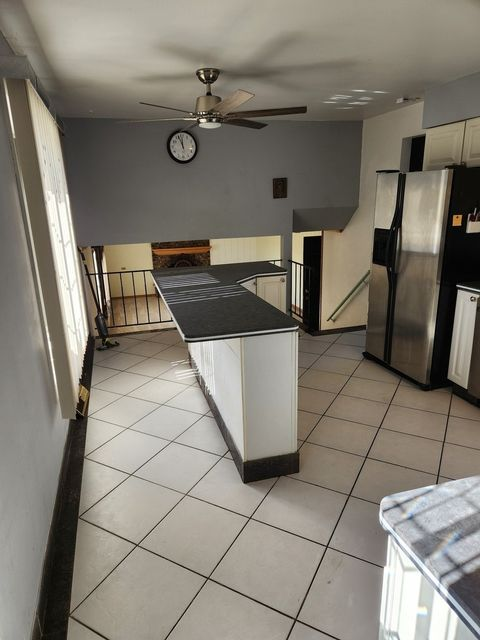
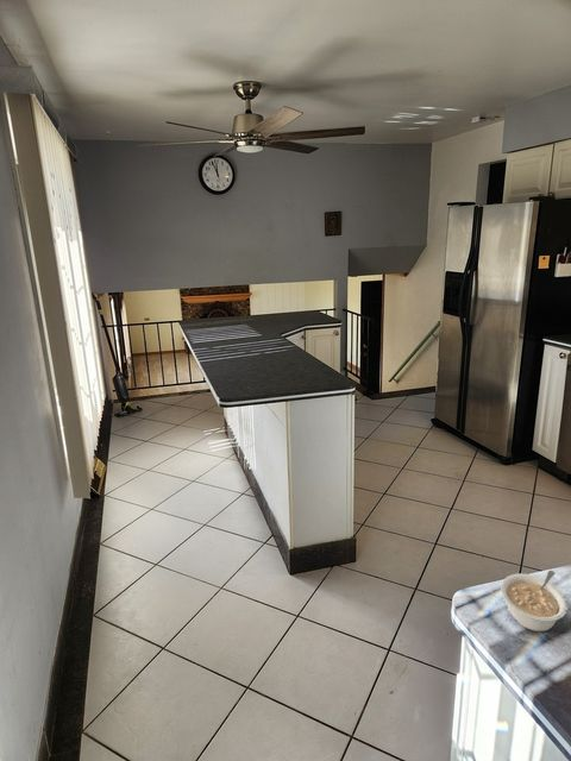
+ legume (531, 600)
